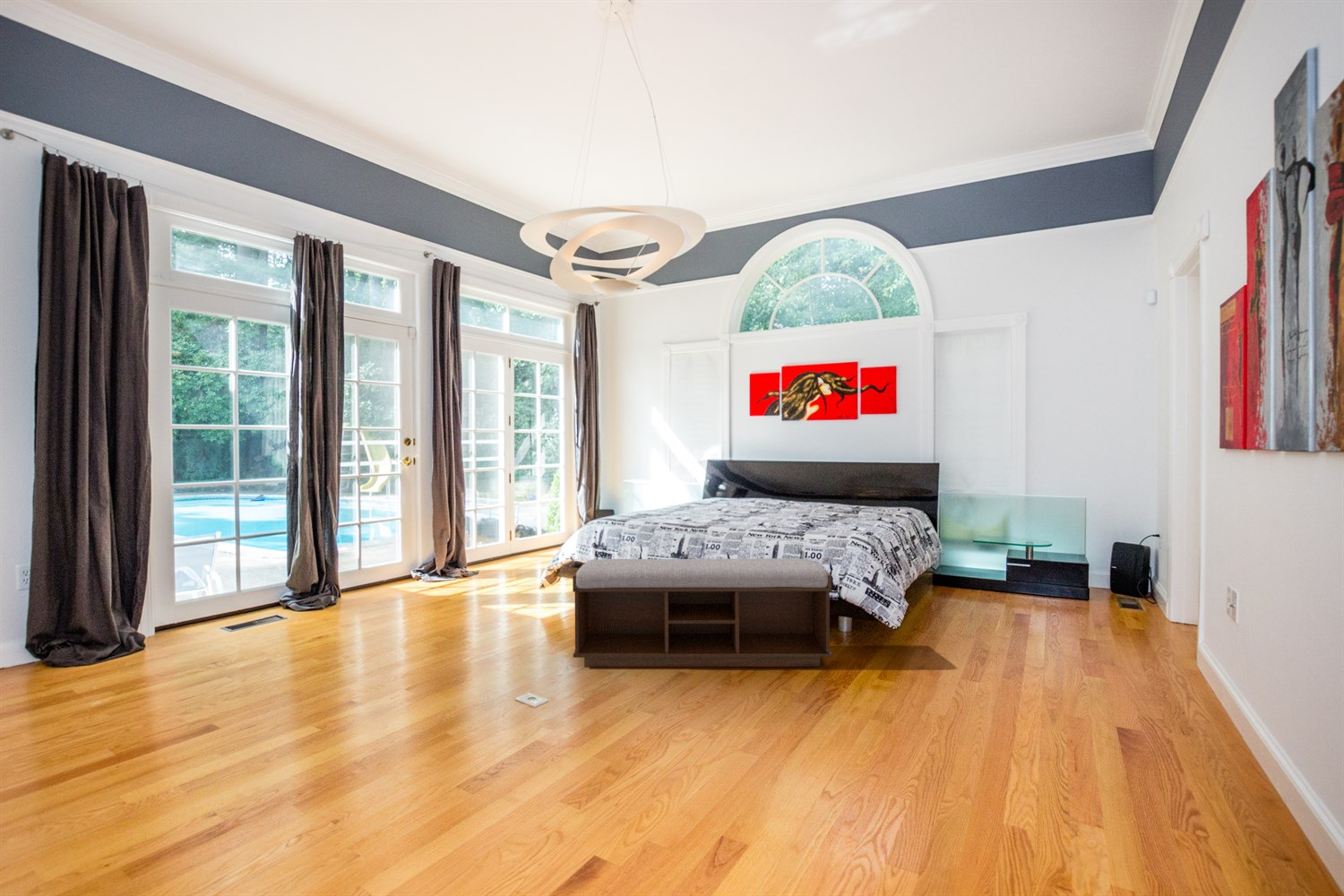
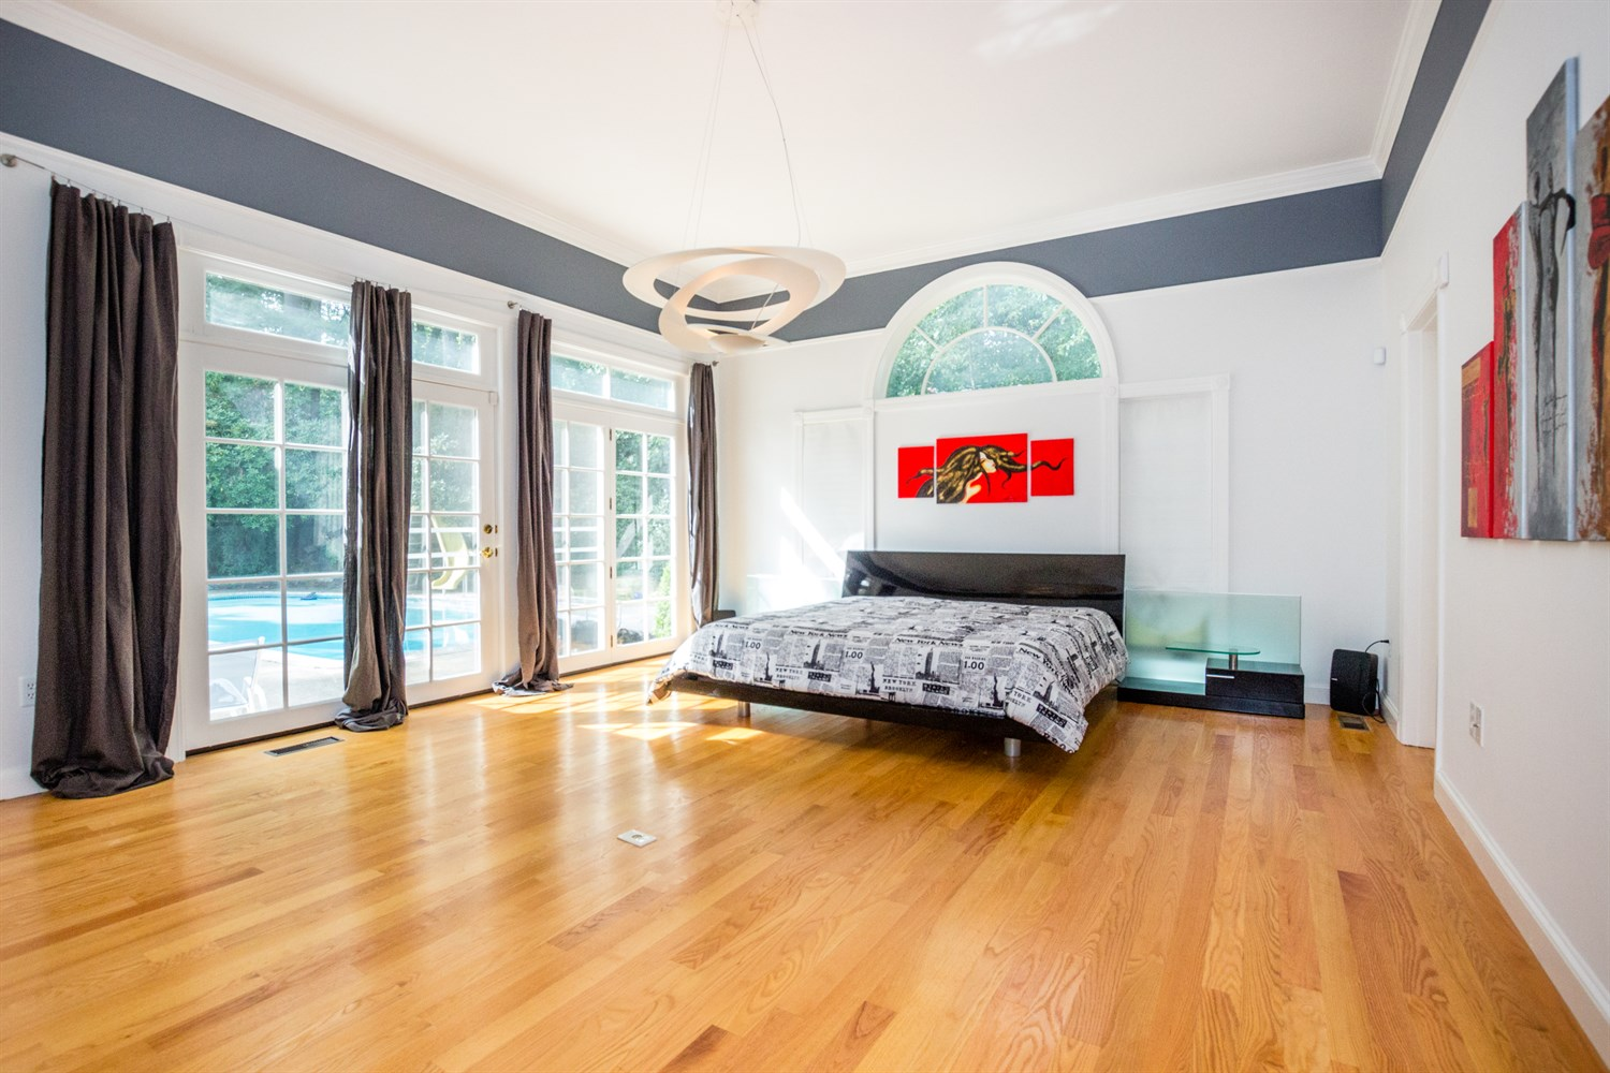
- bench (701, 609)
